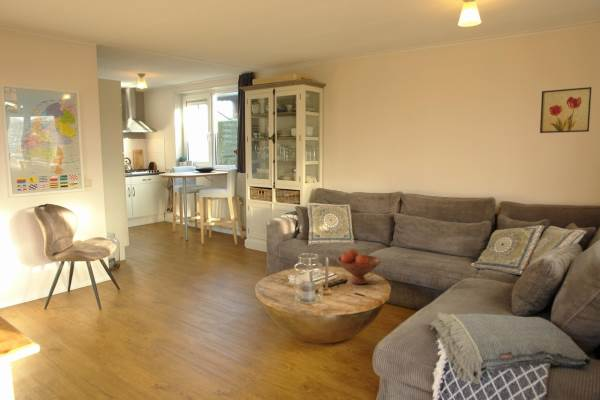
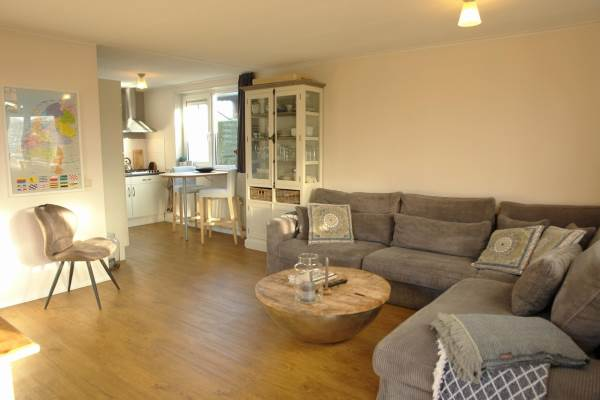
- wall art (565, 111)
- fruit bowl (358, 266)
